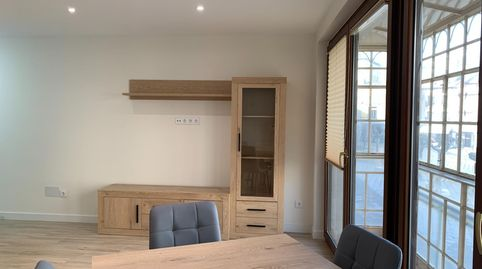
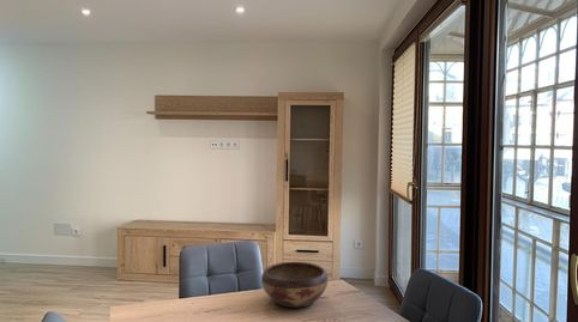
+ decorative bowl (294, 285)
